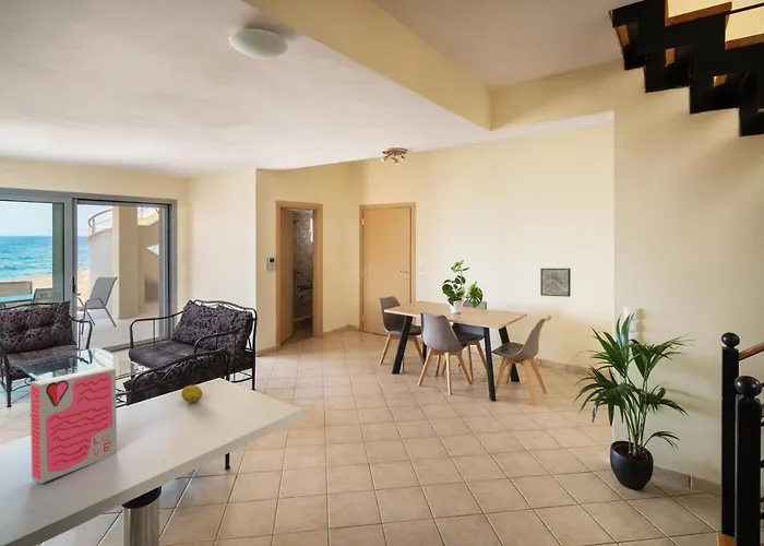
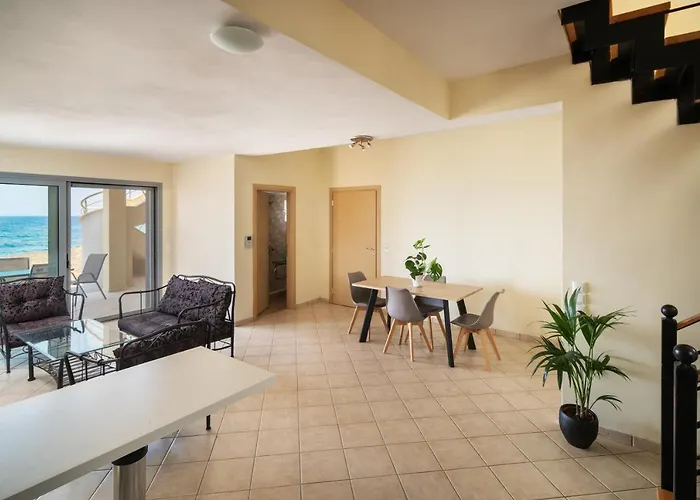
- fruit (192, 393)
- board game (75, 419)
- wall art (554, 282)
